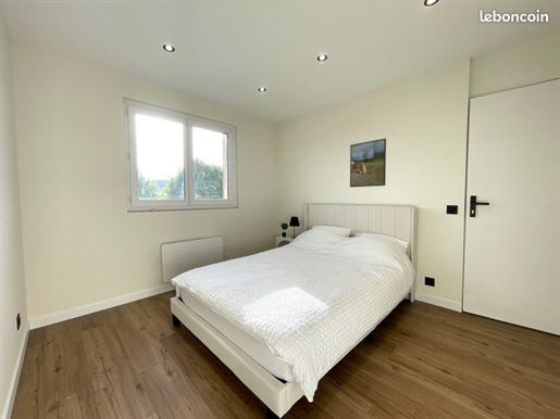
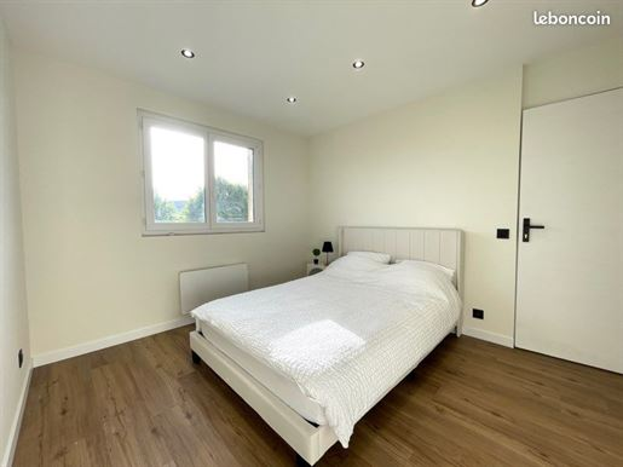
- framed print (366, 164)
